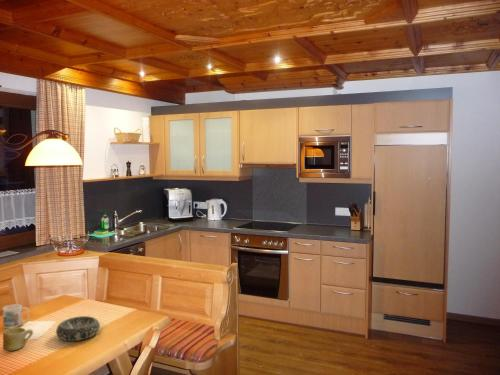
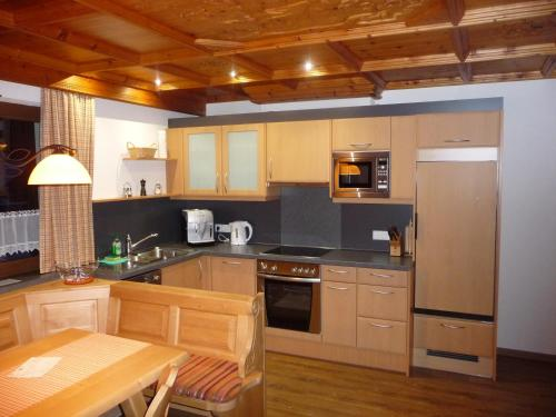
- mug (16, 315)
- mug (18, 337)
- decorative bowl (78, 328)
